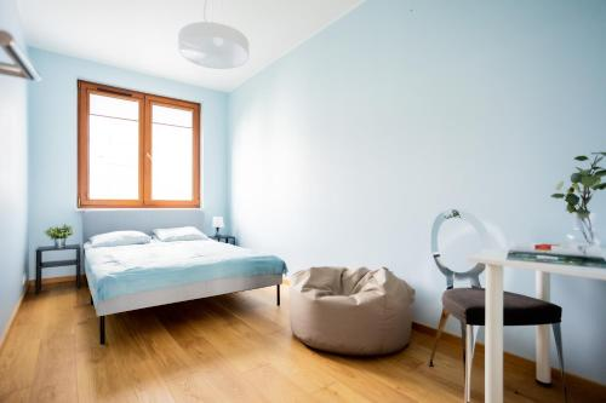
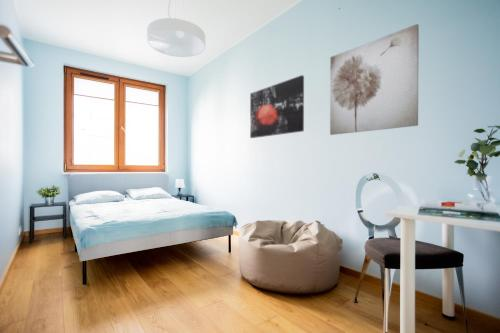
+ wall art (274, 110)
+ wall art (368, 86)
